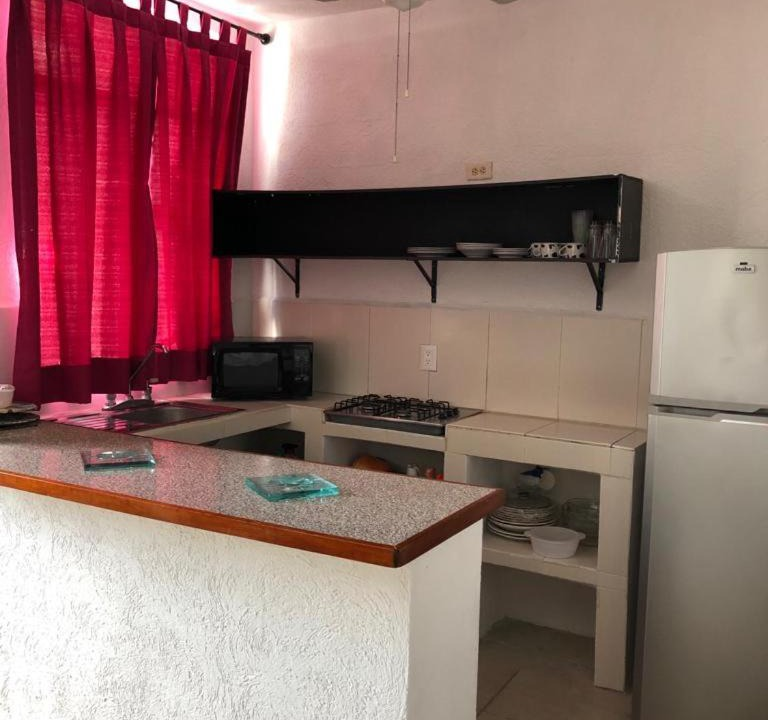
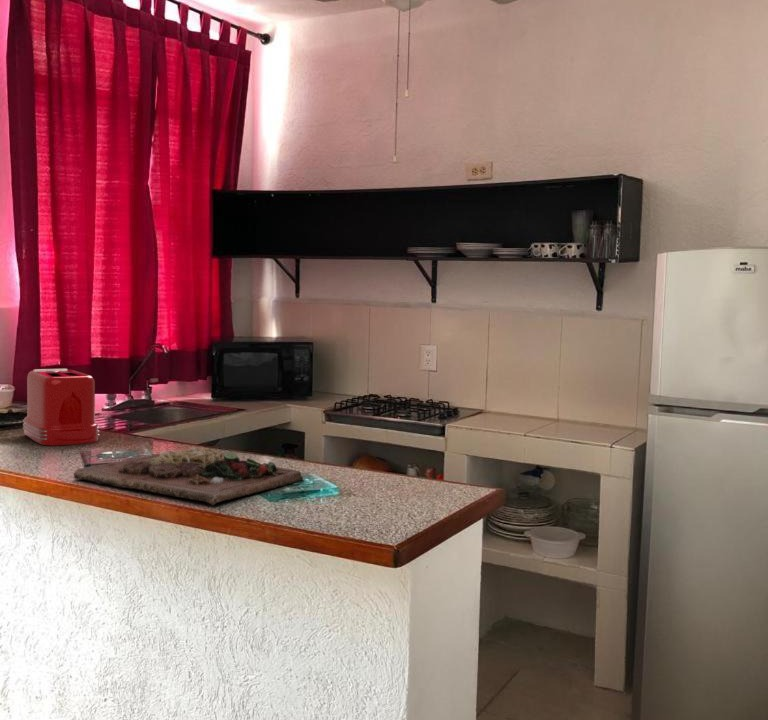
+ toaster (60, 404)
+ cutting board (189, 464)
